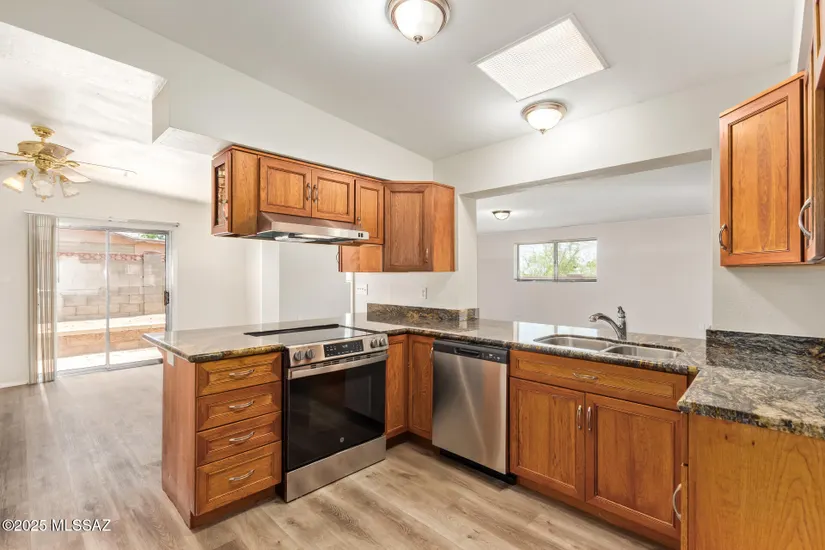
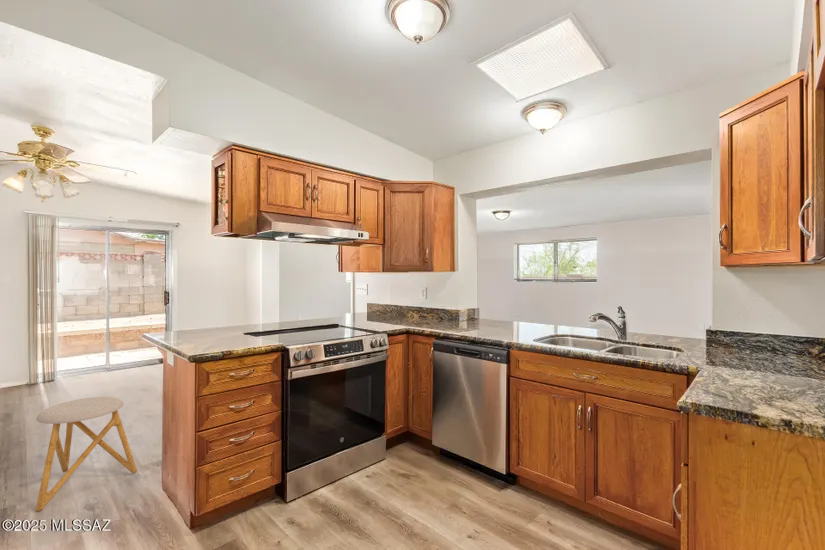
+ stool (70, 447)
